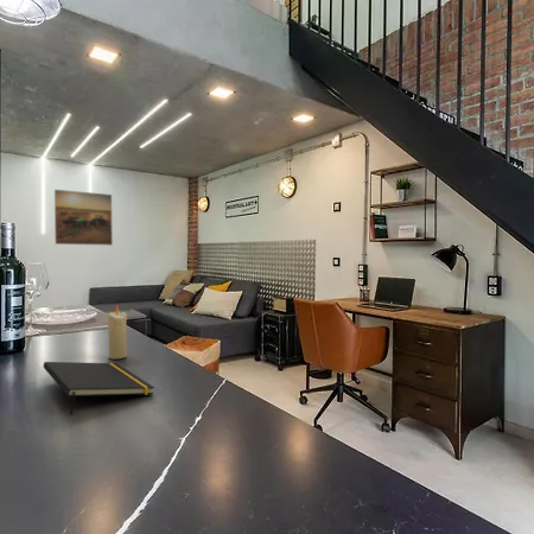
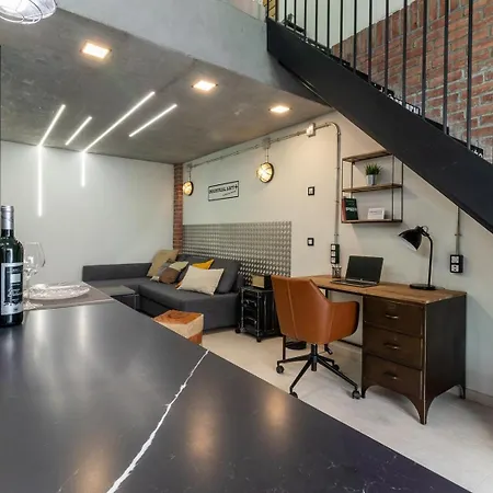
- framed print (84, 218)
- candle (117, 330)
- notepad (96, 376)
